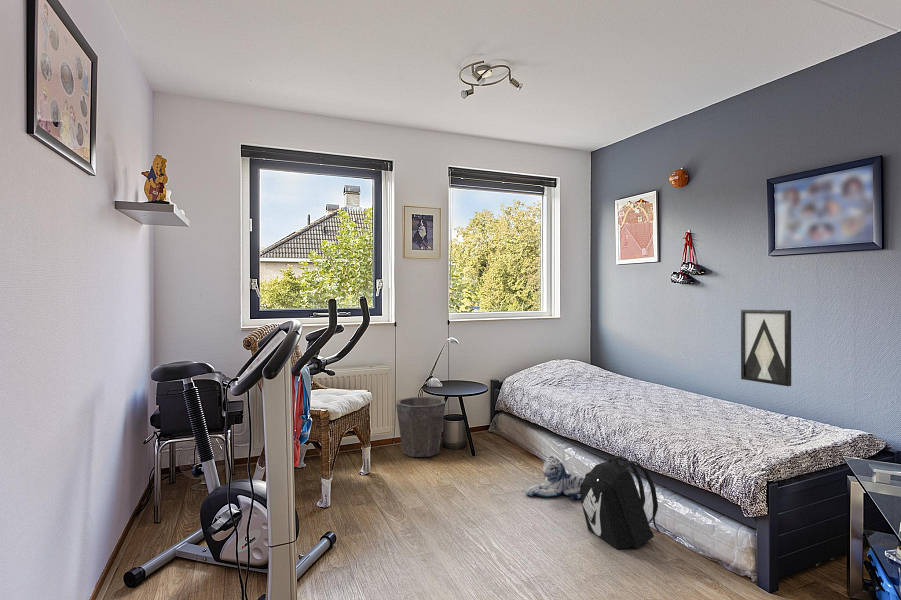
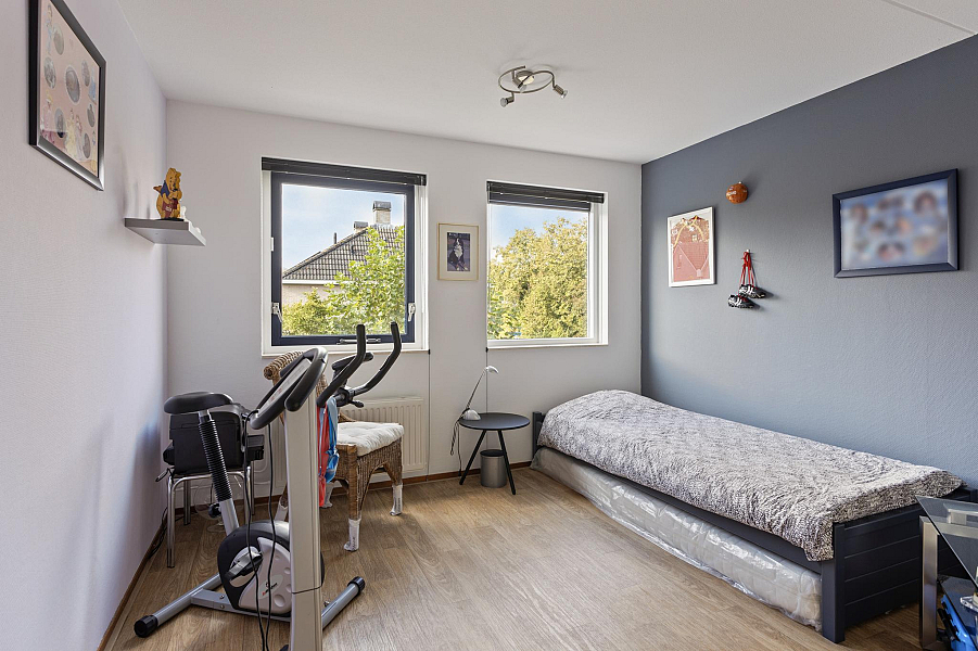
- backpack (621, 495)
- waste bin (420, 426)
- plush toy (558, 475)
- wall art (764, 346)
